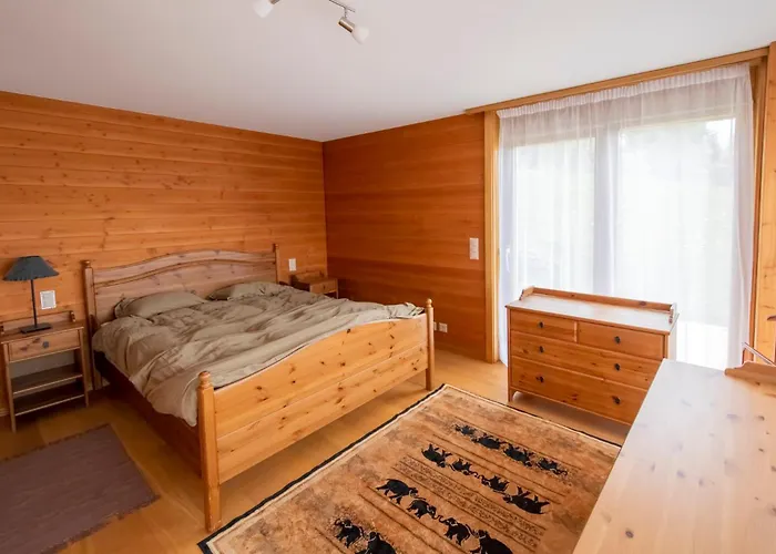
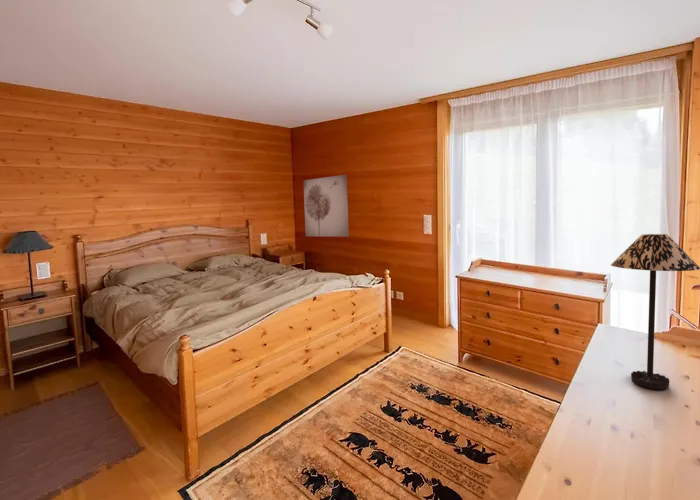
+ table lamp (651, 309)
+ wall art (325, 207)
